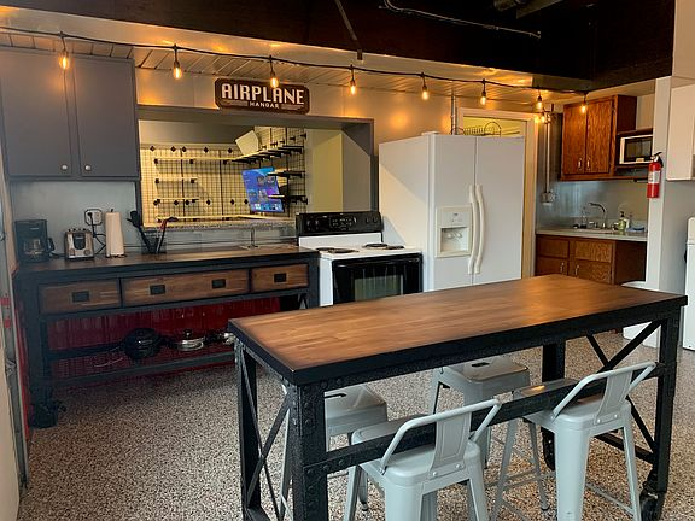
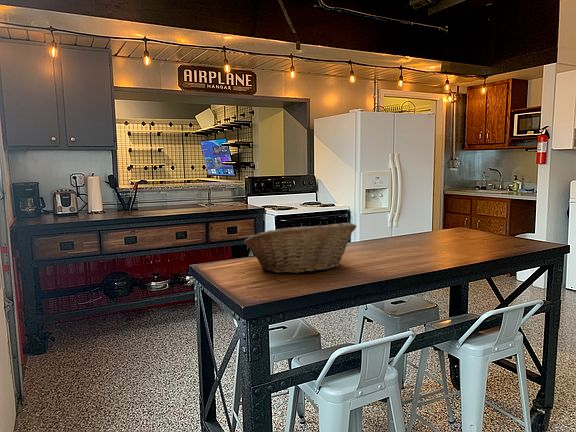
+ fruit basket (301, 243)
